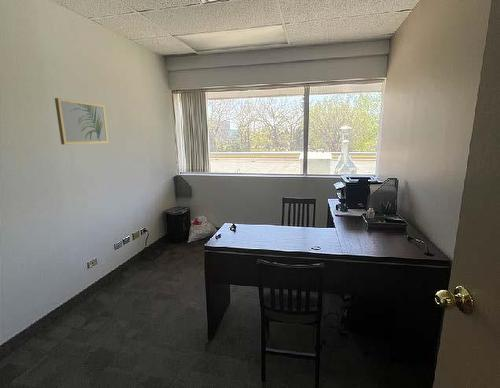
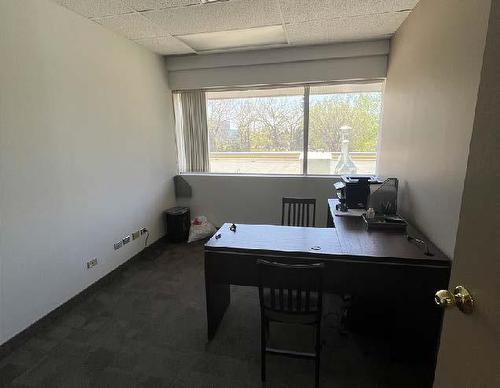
- wall art (84, 123)
